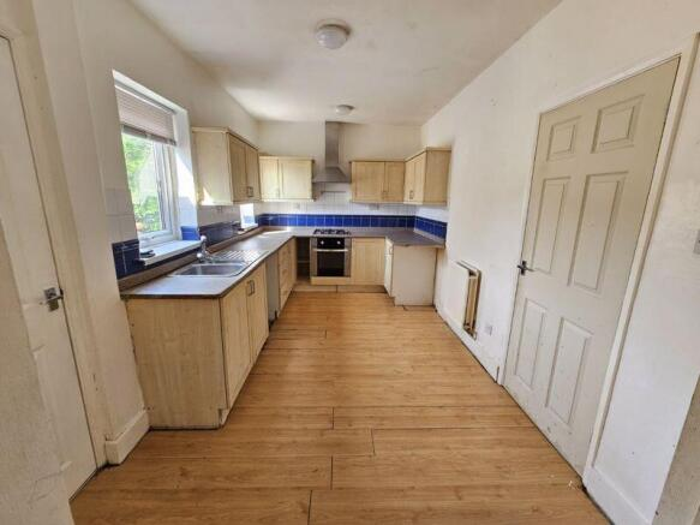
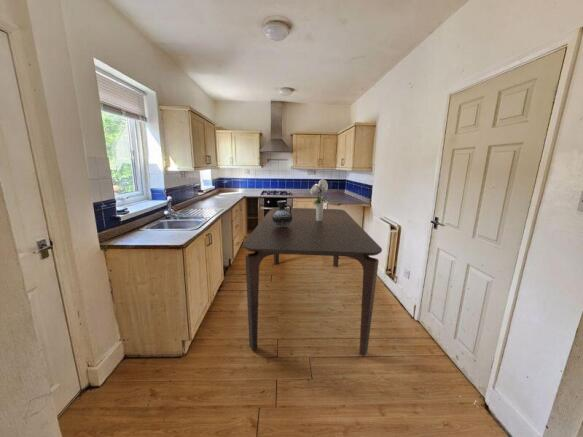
+ ceramic jug (282, 213)
+ dining table (307, 254)
+ bouquet (318, 199)
